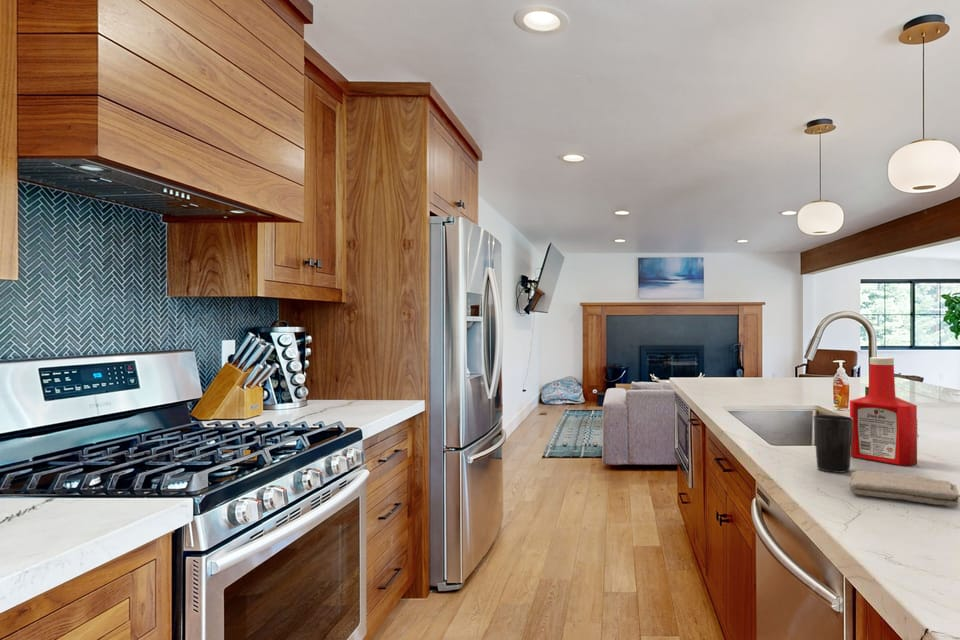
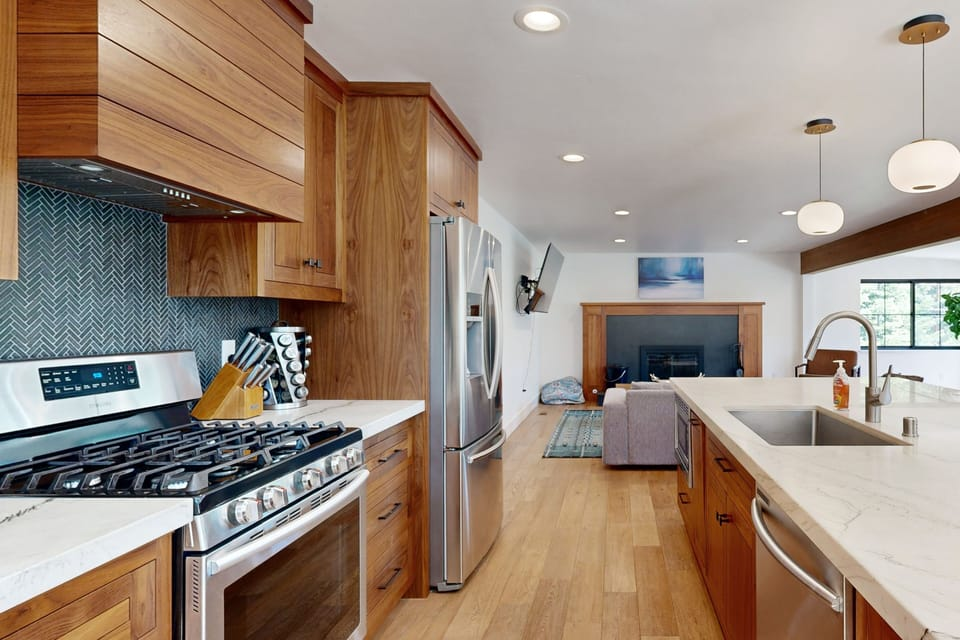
- washcloth (902, 486)
- cup (833, 443)
- soap bottle (882, 408)
